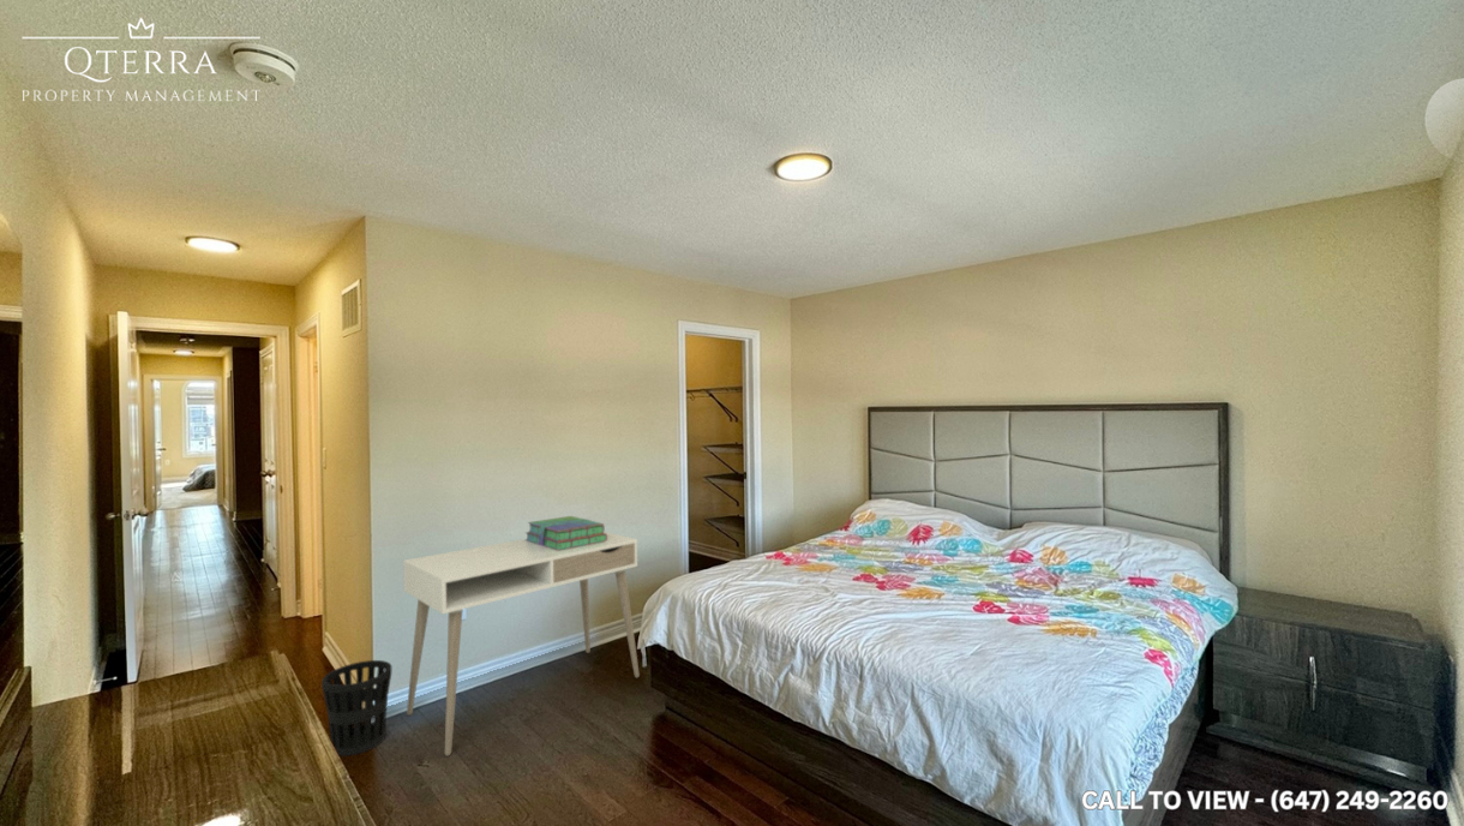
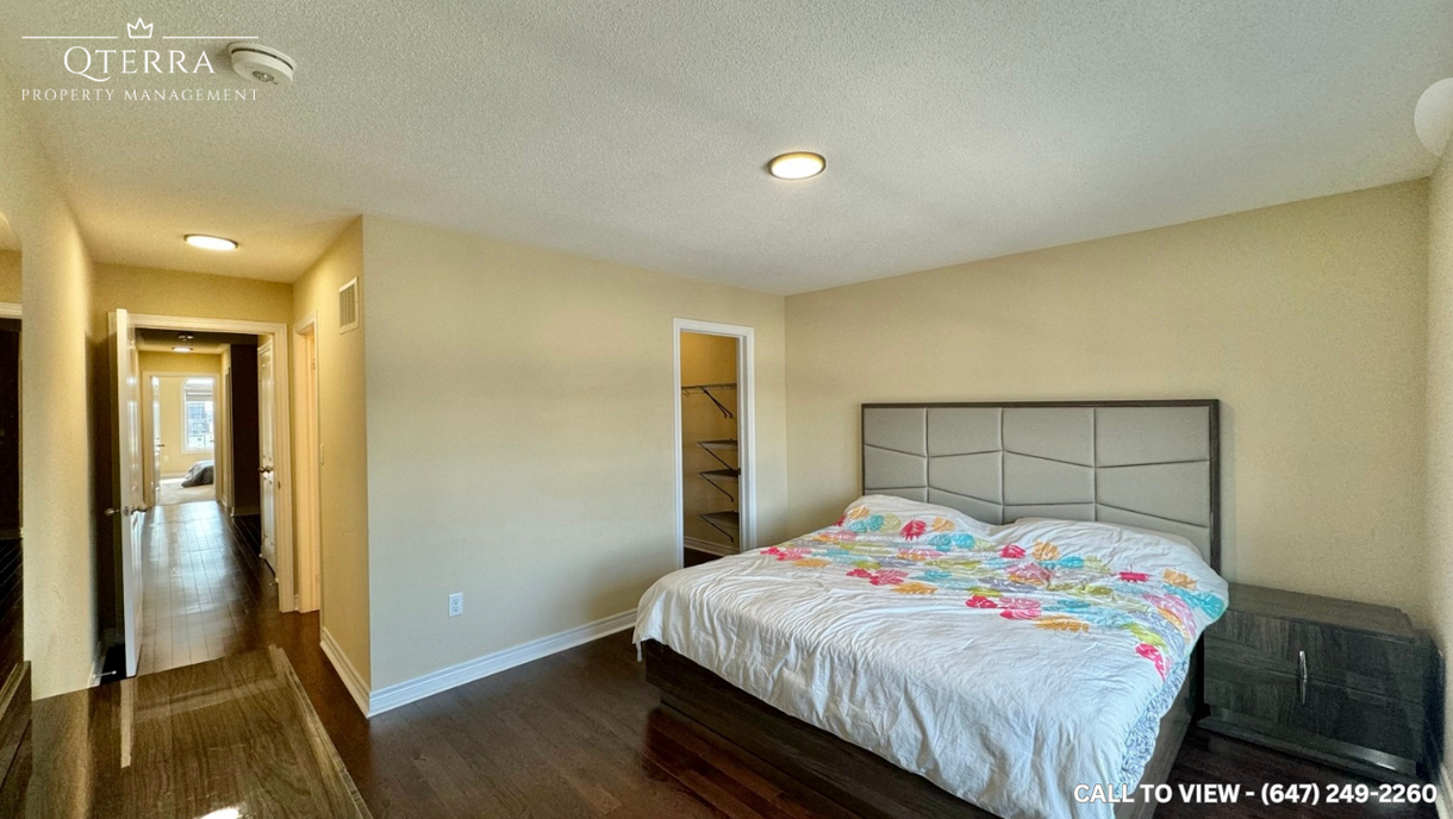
- desk (520, 594)
- wastebasket (358, 707)
- stack of books (565, 531)
